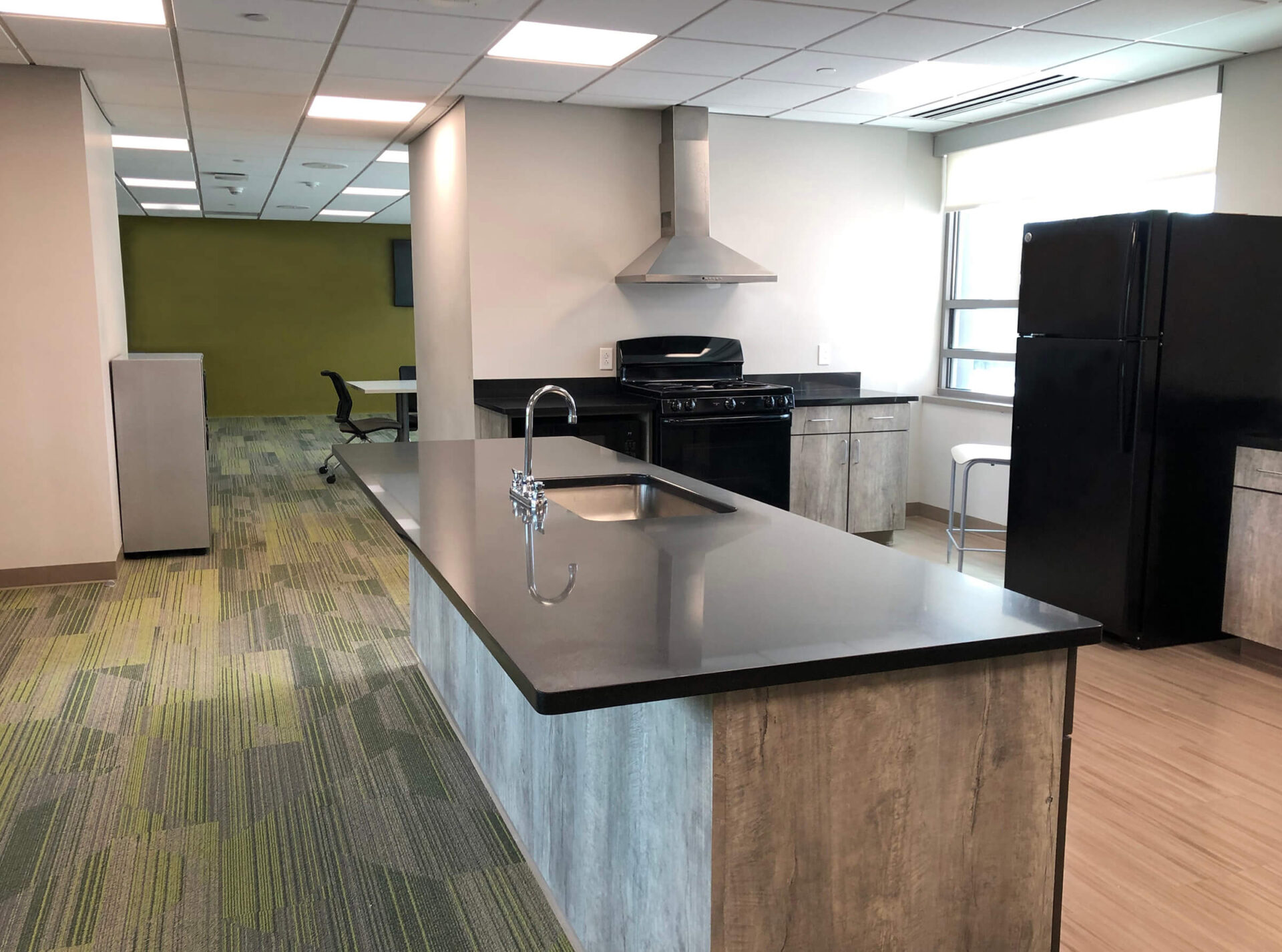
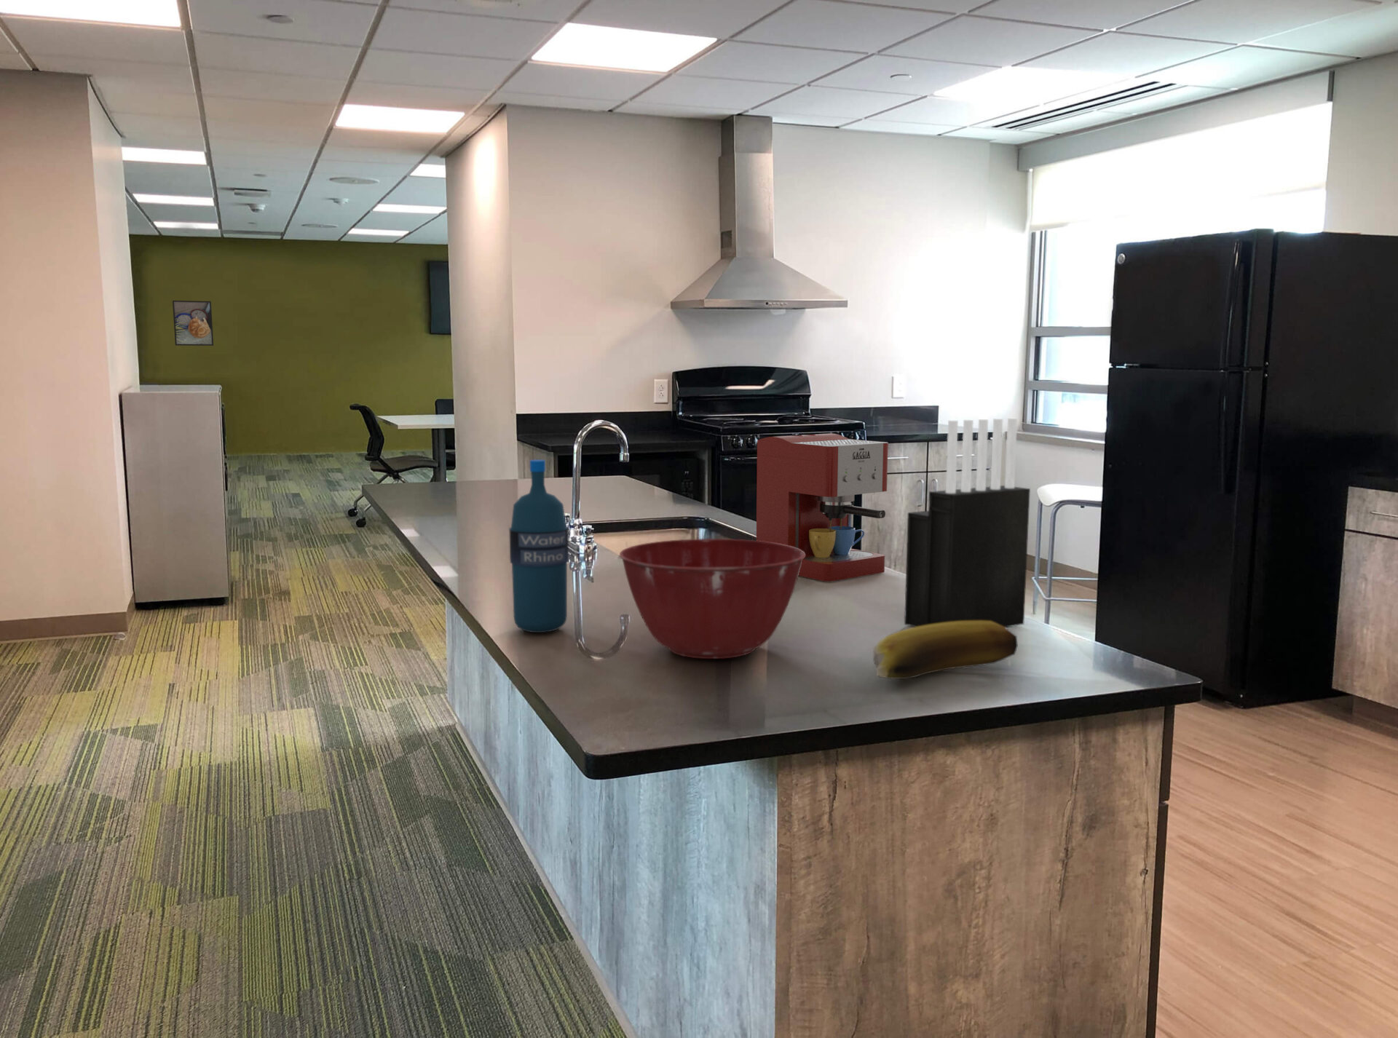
+ mixing bowl (711, 599)
+ banana (948, 655)
+ coffee maker (821, 503)
+ water bottle (539, 545)
+ knife block (963, 522)
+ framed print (193, 323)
